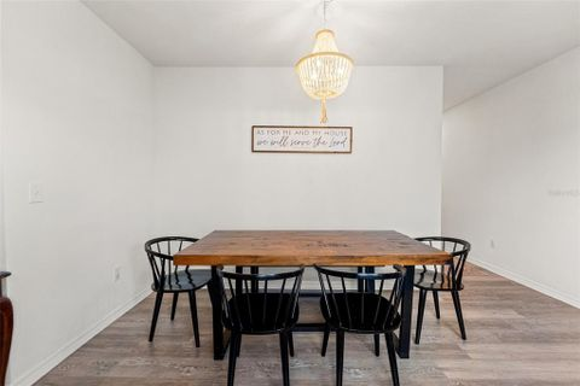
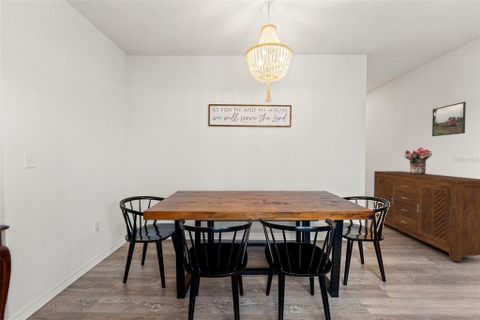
+ bouquet (417, 160)
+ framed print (447, 120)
+ sideboard (421, 206)
